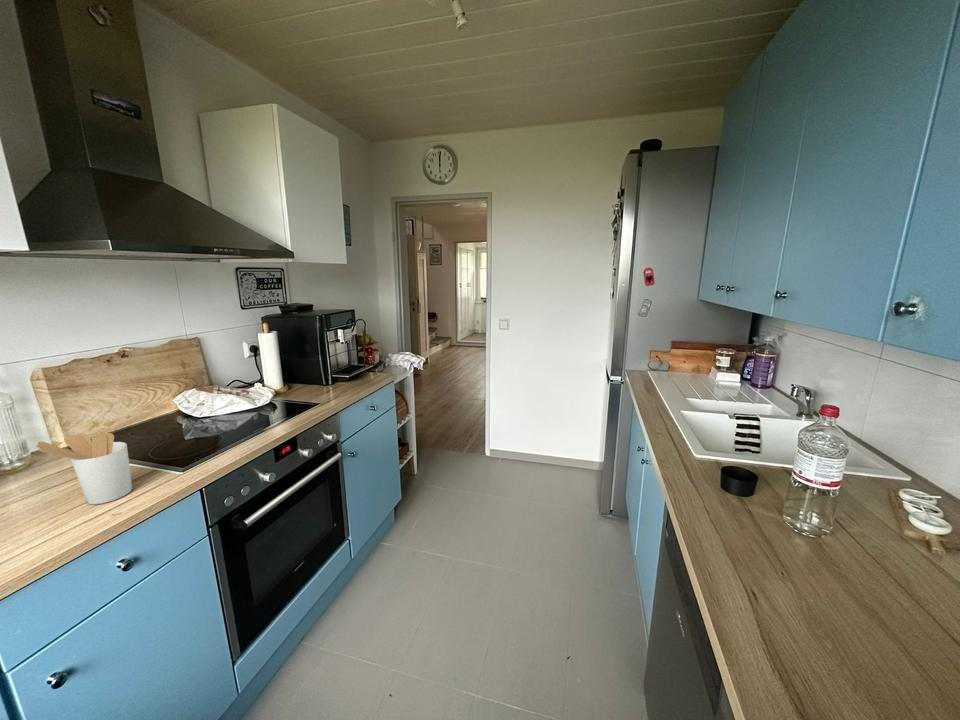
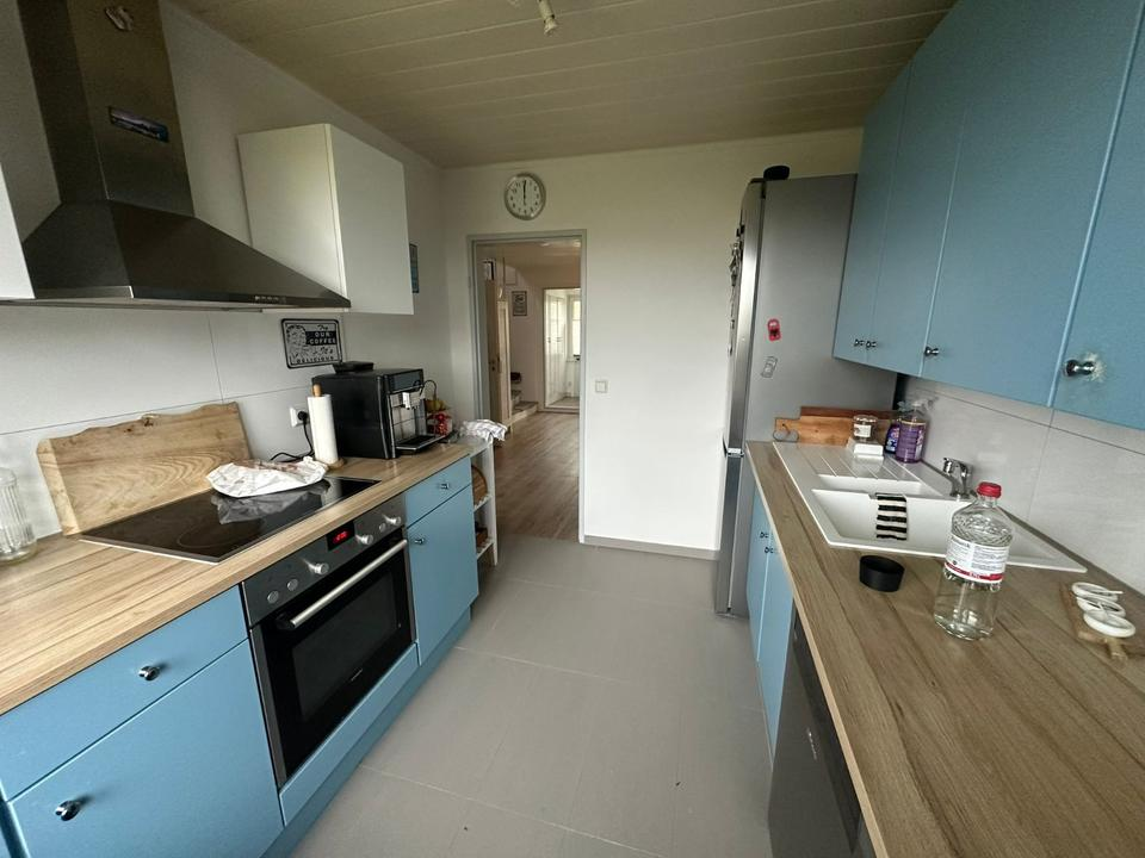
- utensil holder (87, 466)
